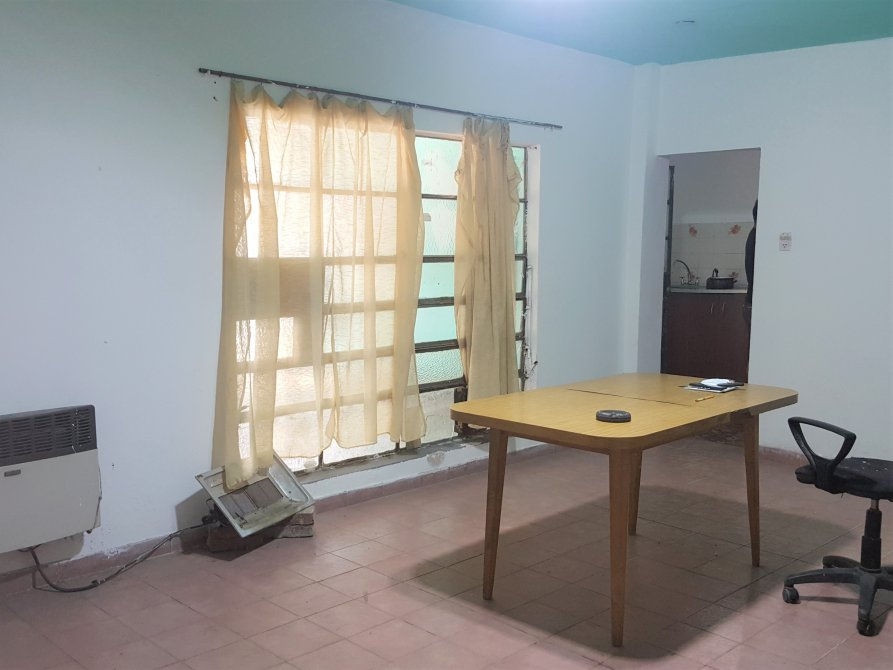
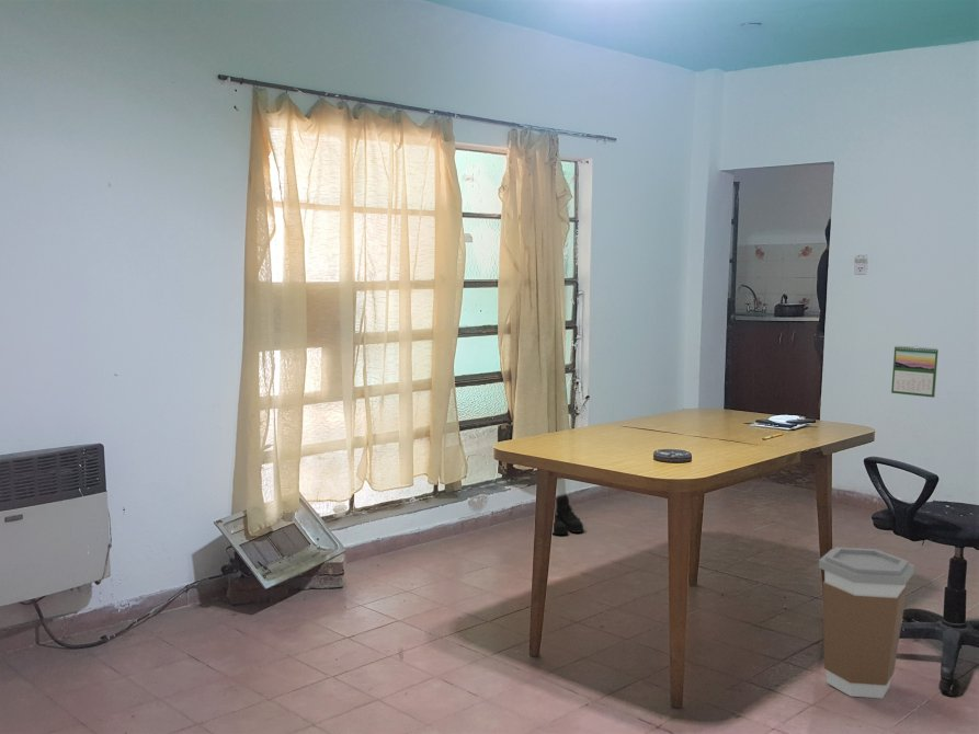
+ calendar (914, 370)
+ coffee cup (862, 622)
+ boots (560, 513)
